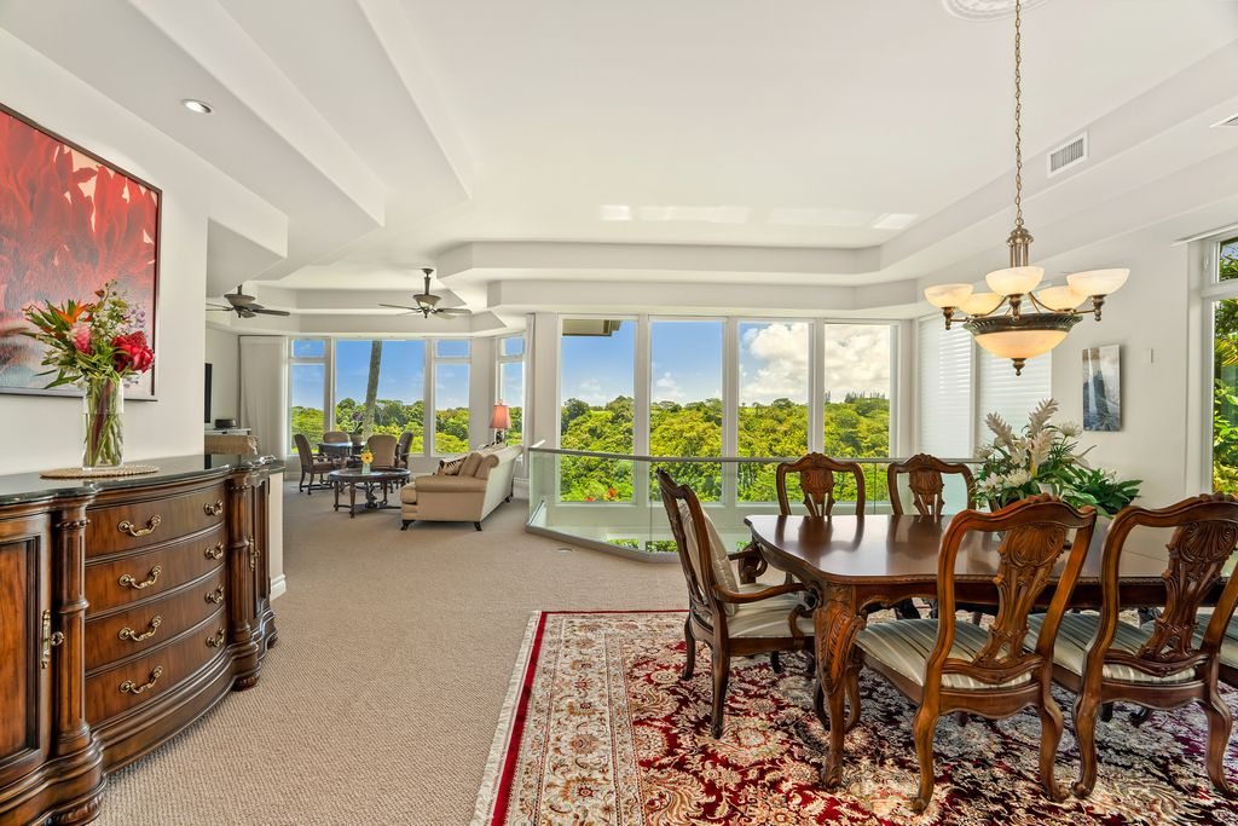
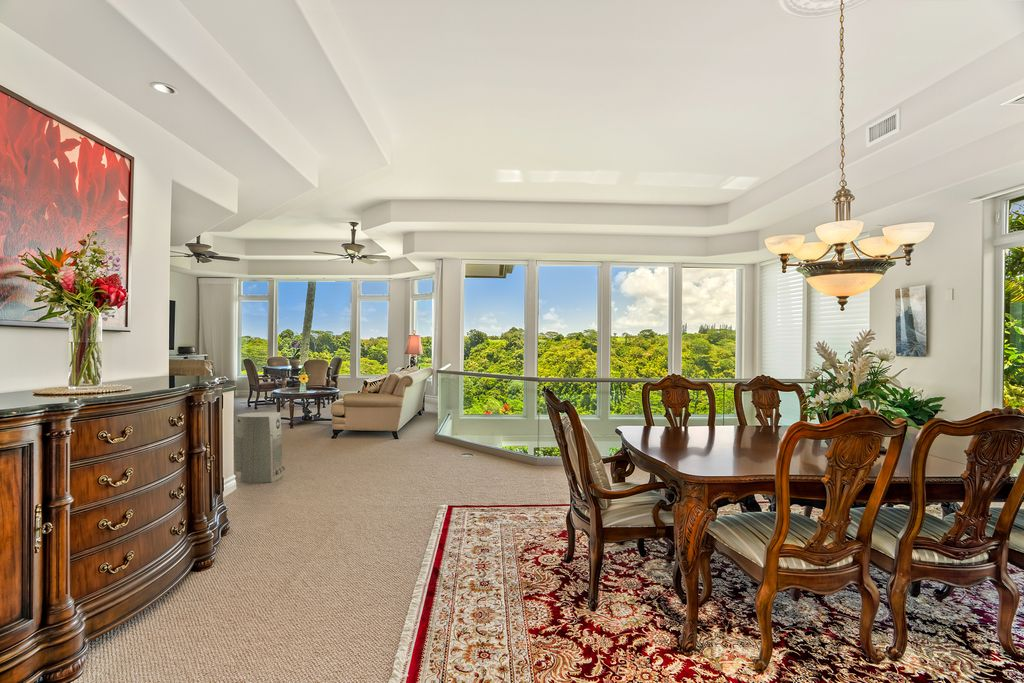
+ air purifier (259, 446)
